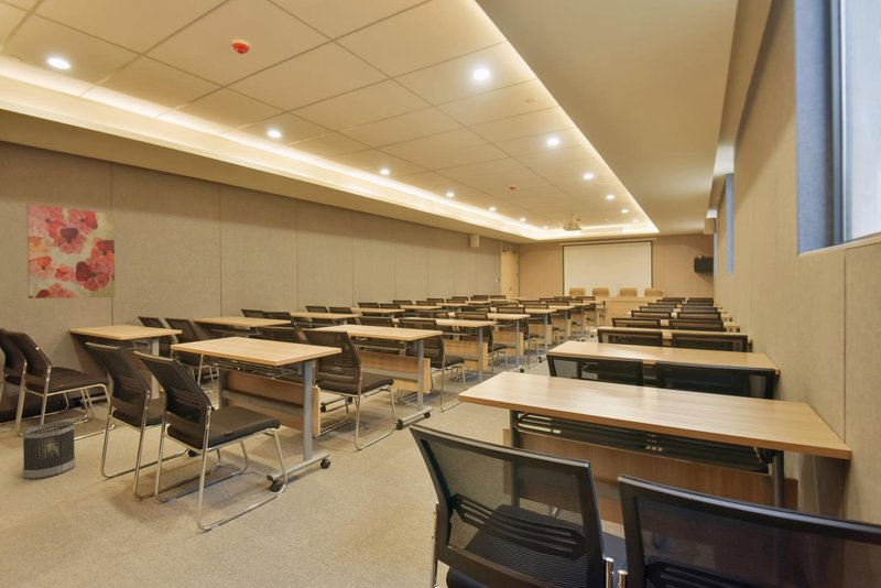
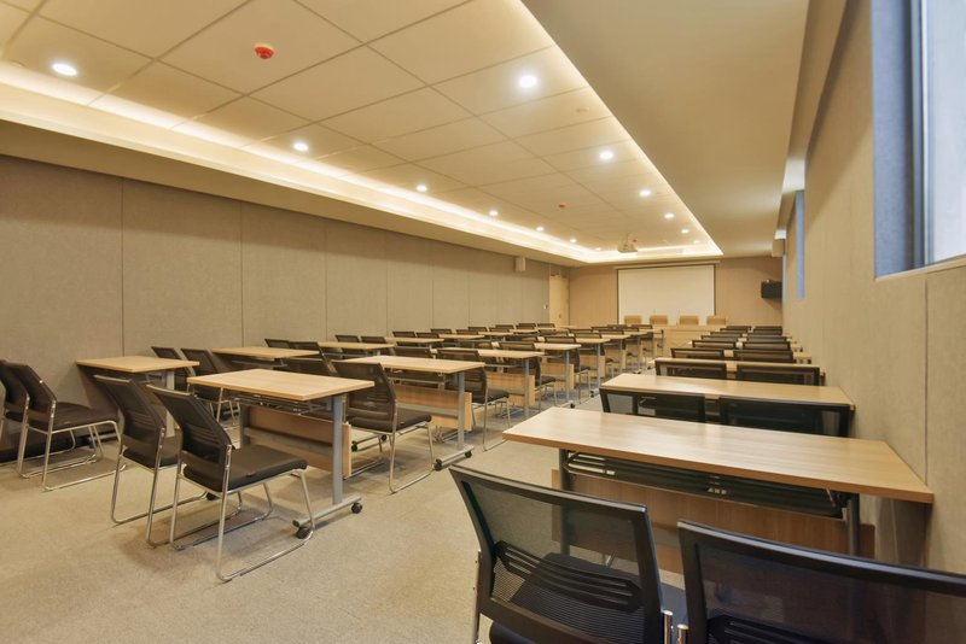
- wastebasket (50, 449)
- wall art (74, 253)
